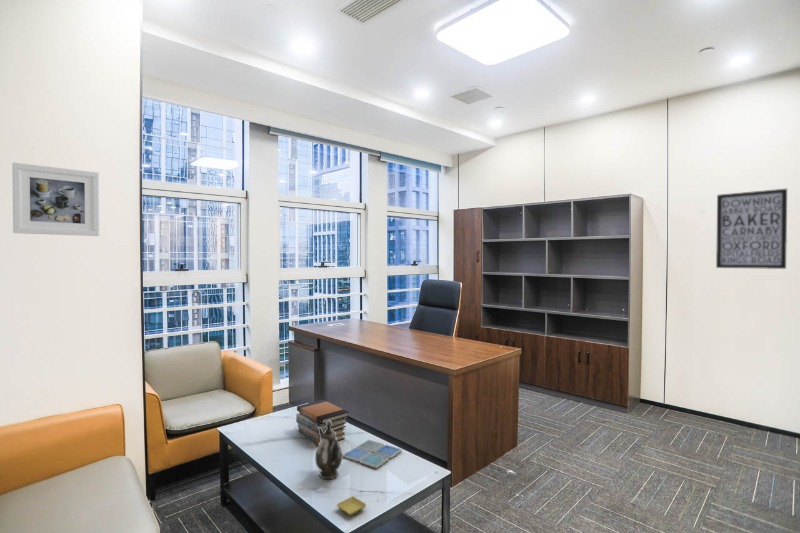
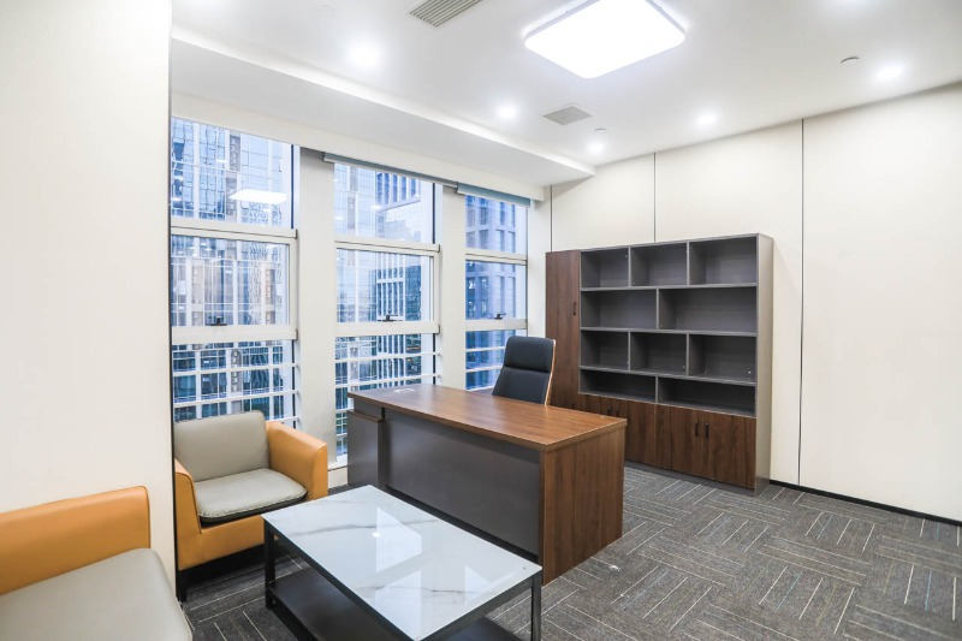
- drink coaster (372, 453)
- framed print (58, 201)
- teapot (328, 447)
- saucer (351, 507)
- book stack (321, 421)
- wall art (750, 230)
